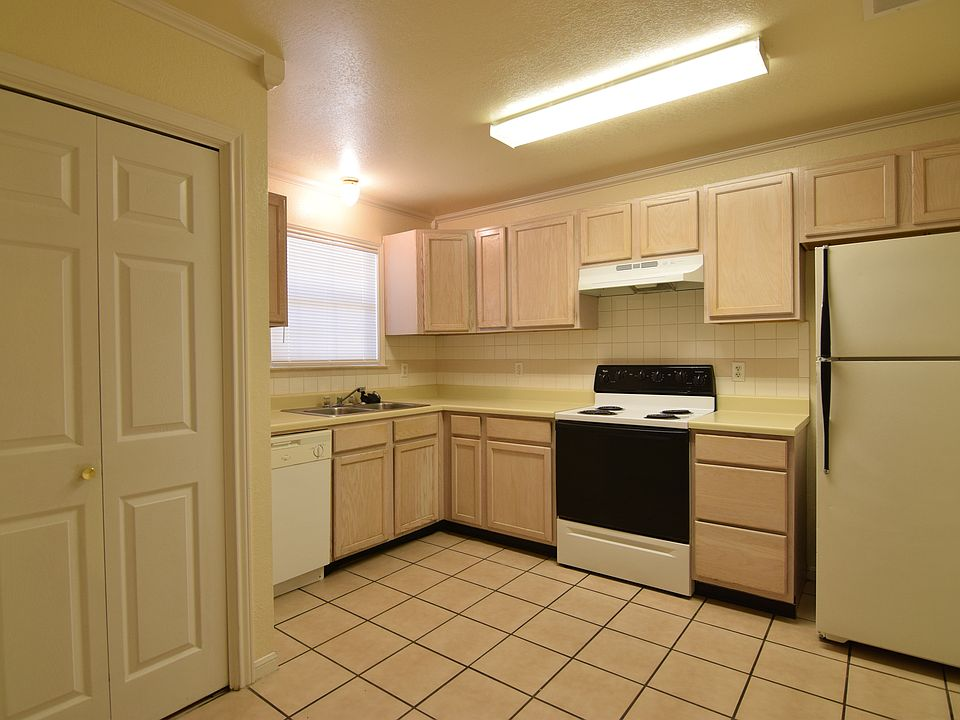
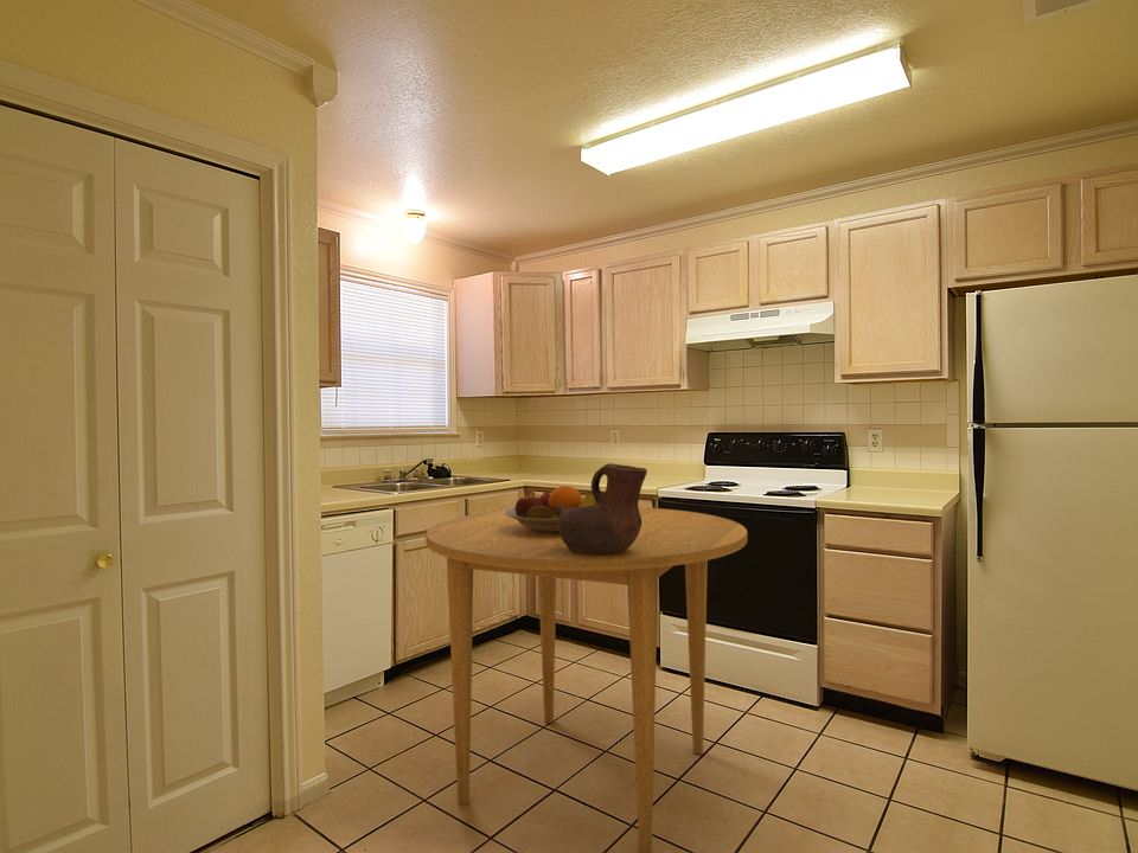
+ dining table (554, 650)
+ pitcher (600, 506)
+ fruit bowl (555, 506)
